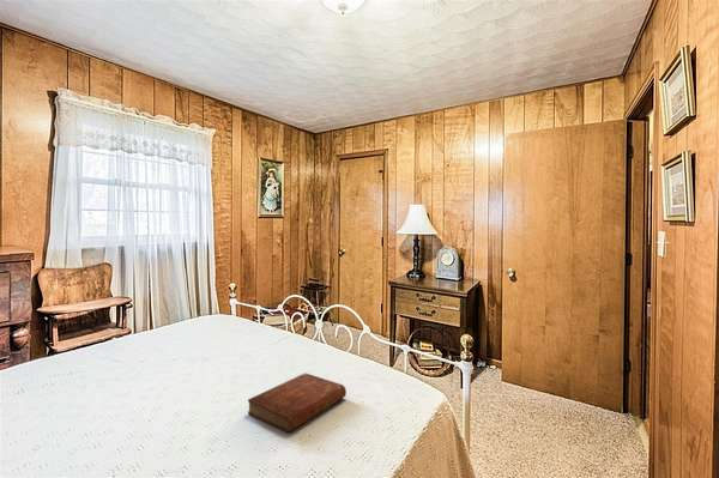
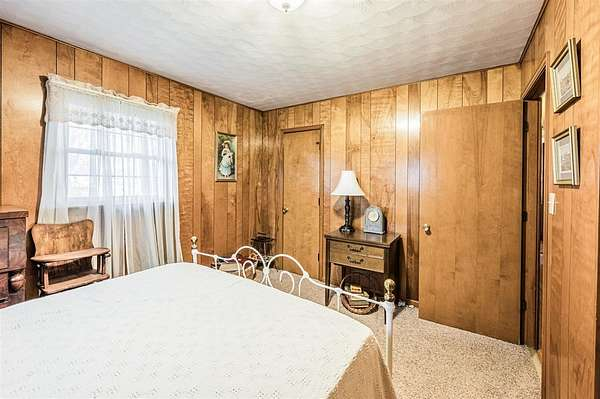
- bible (298, 399)
